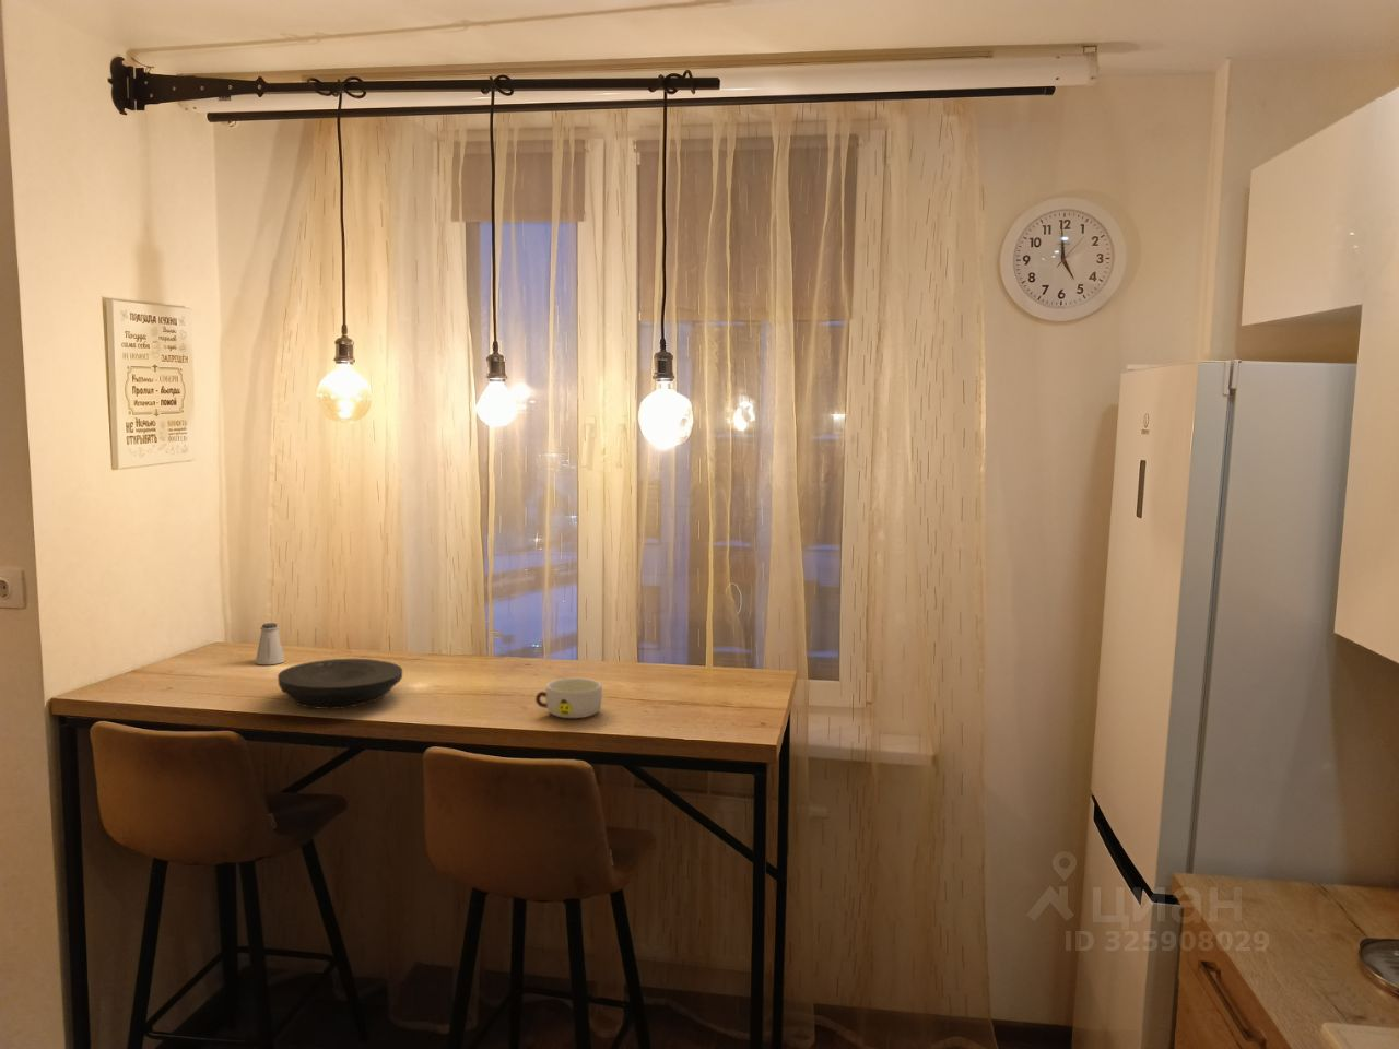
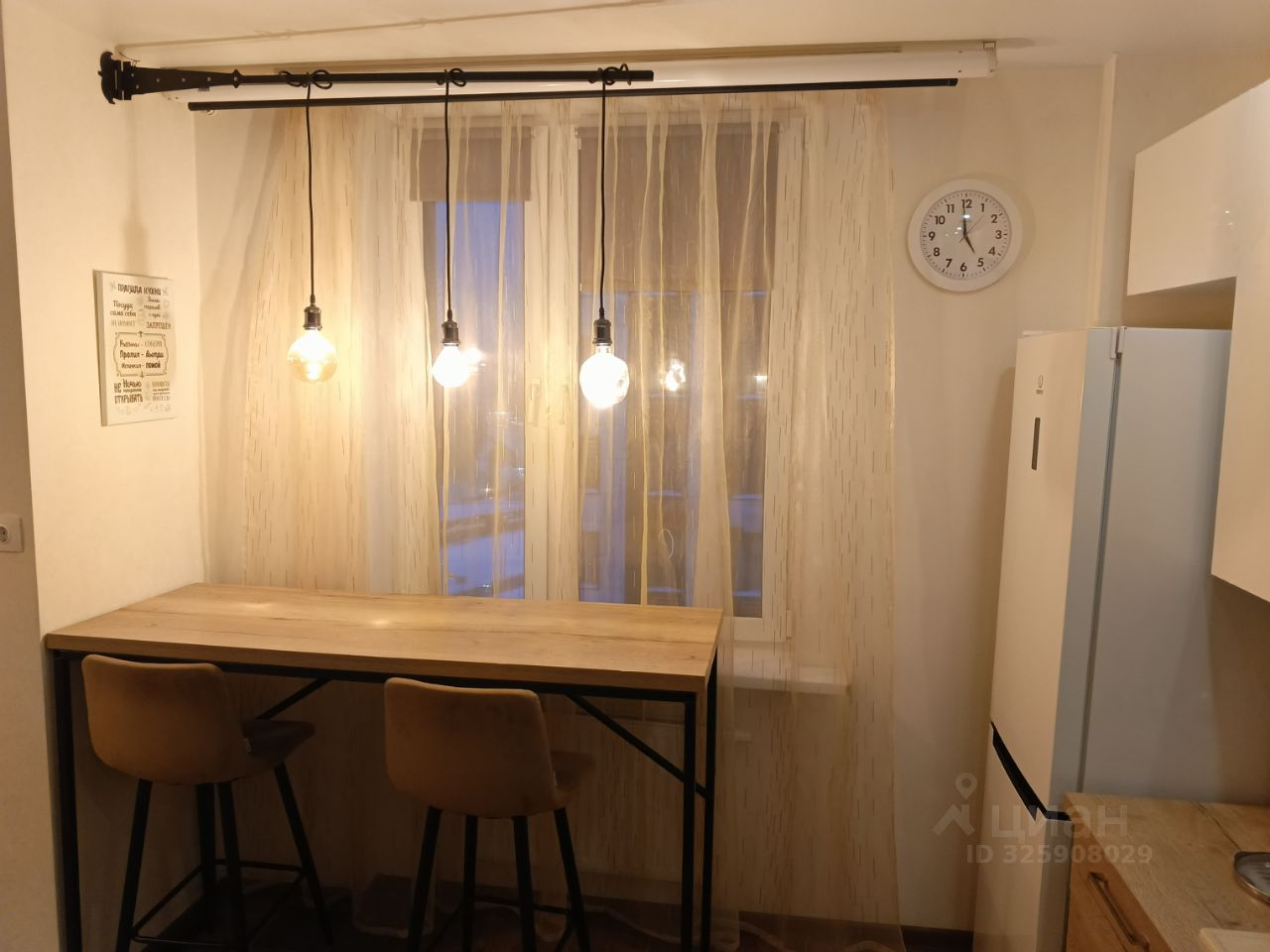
- saltshaker (270, 642)
- bowl (568, 699)
- plate (341, 685)
